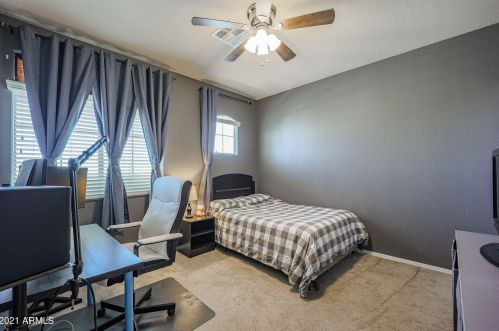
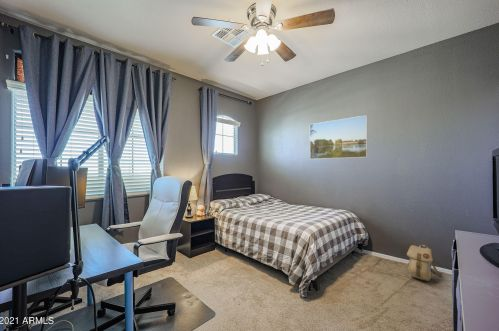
+ backpack (422, 260)
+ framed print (336, 139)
